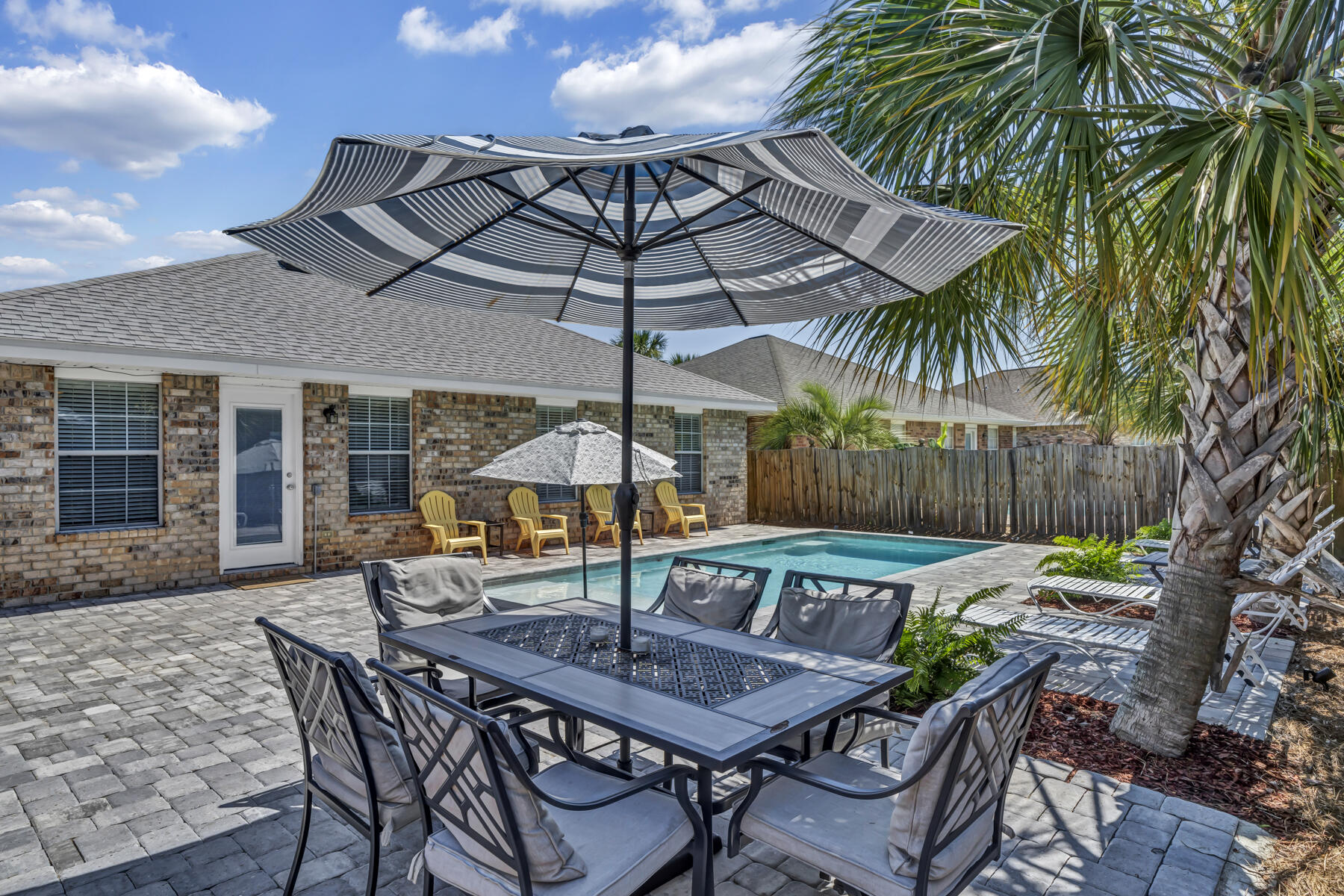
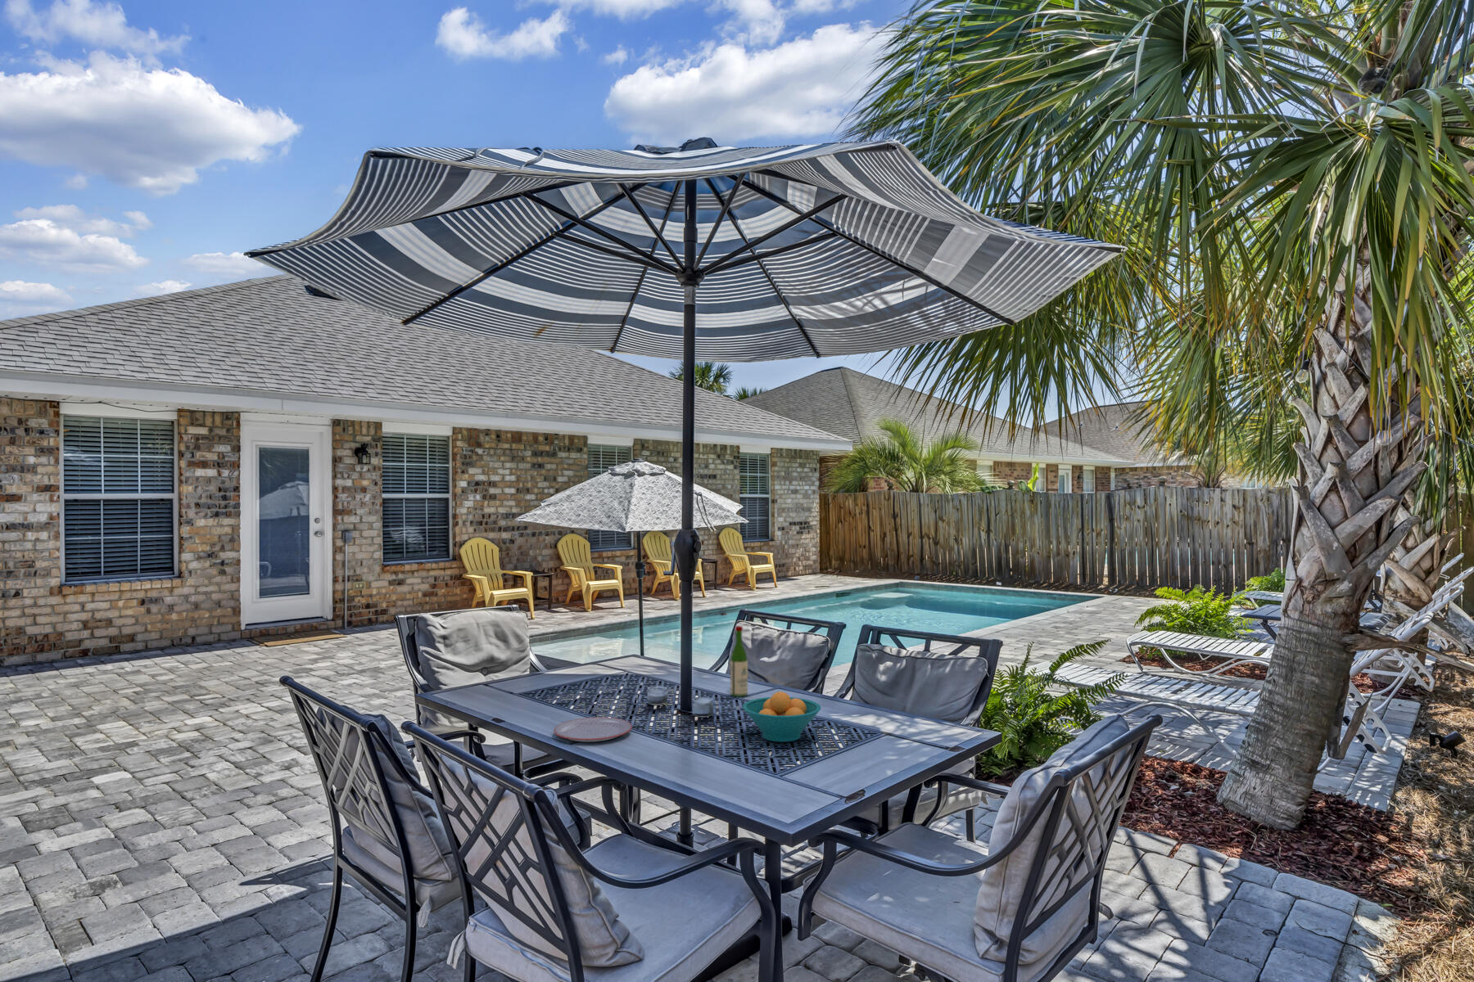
+ plate (593, 730)
+ wine bottle (738, 661)
+ fruit bowl (781, 715)
